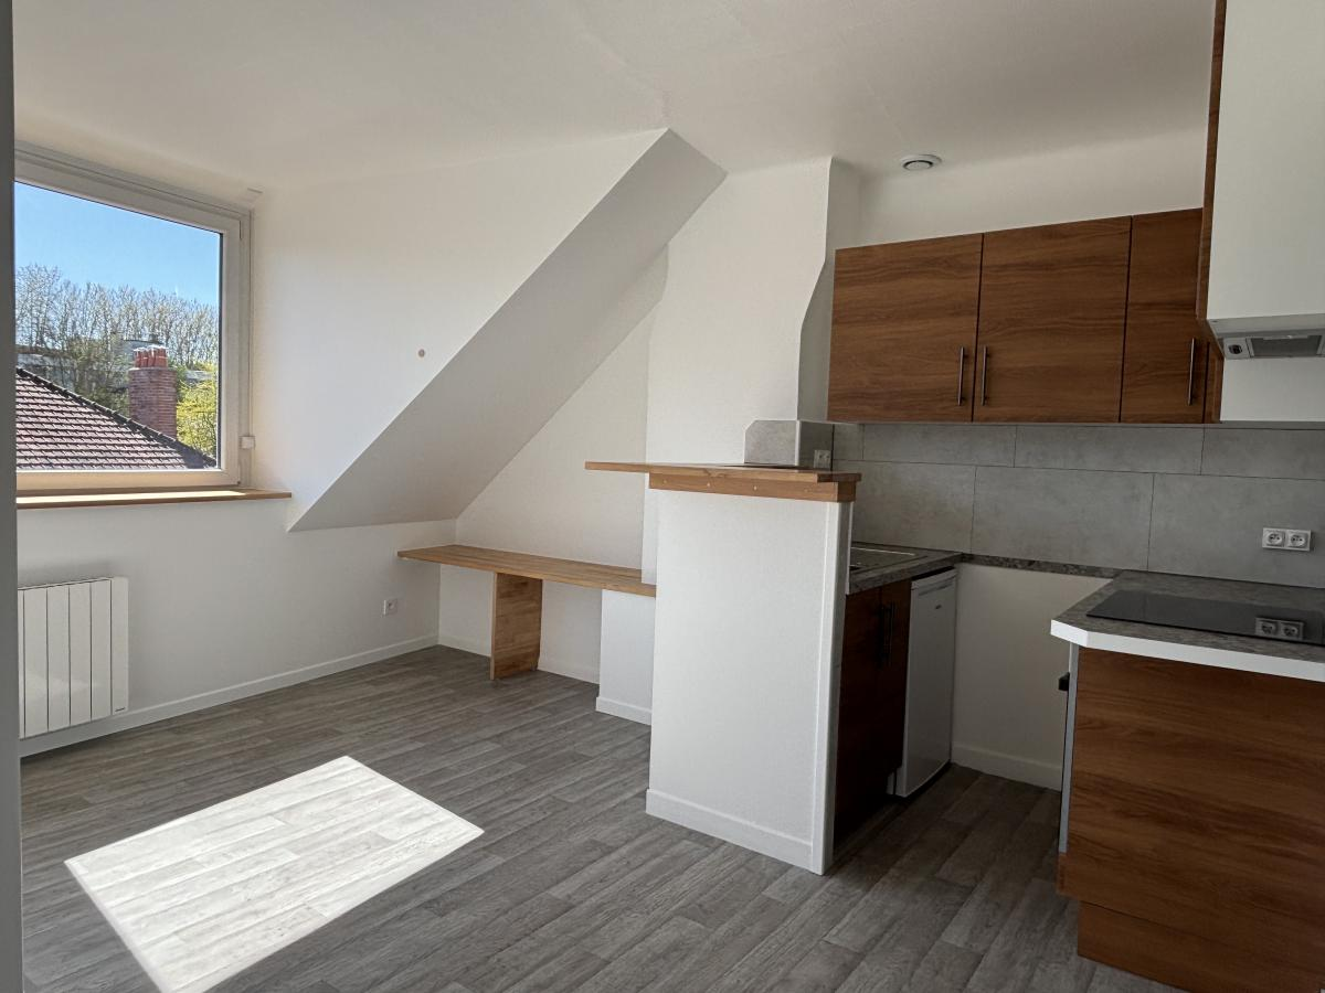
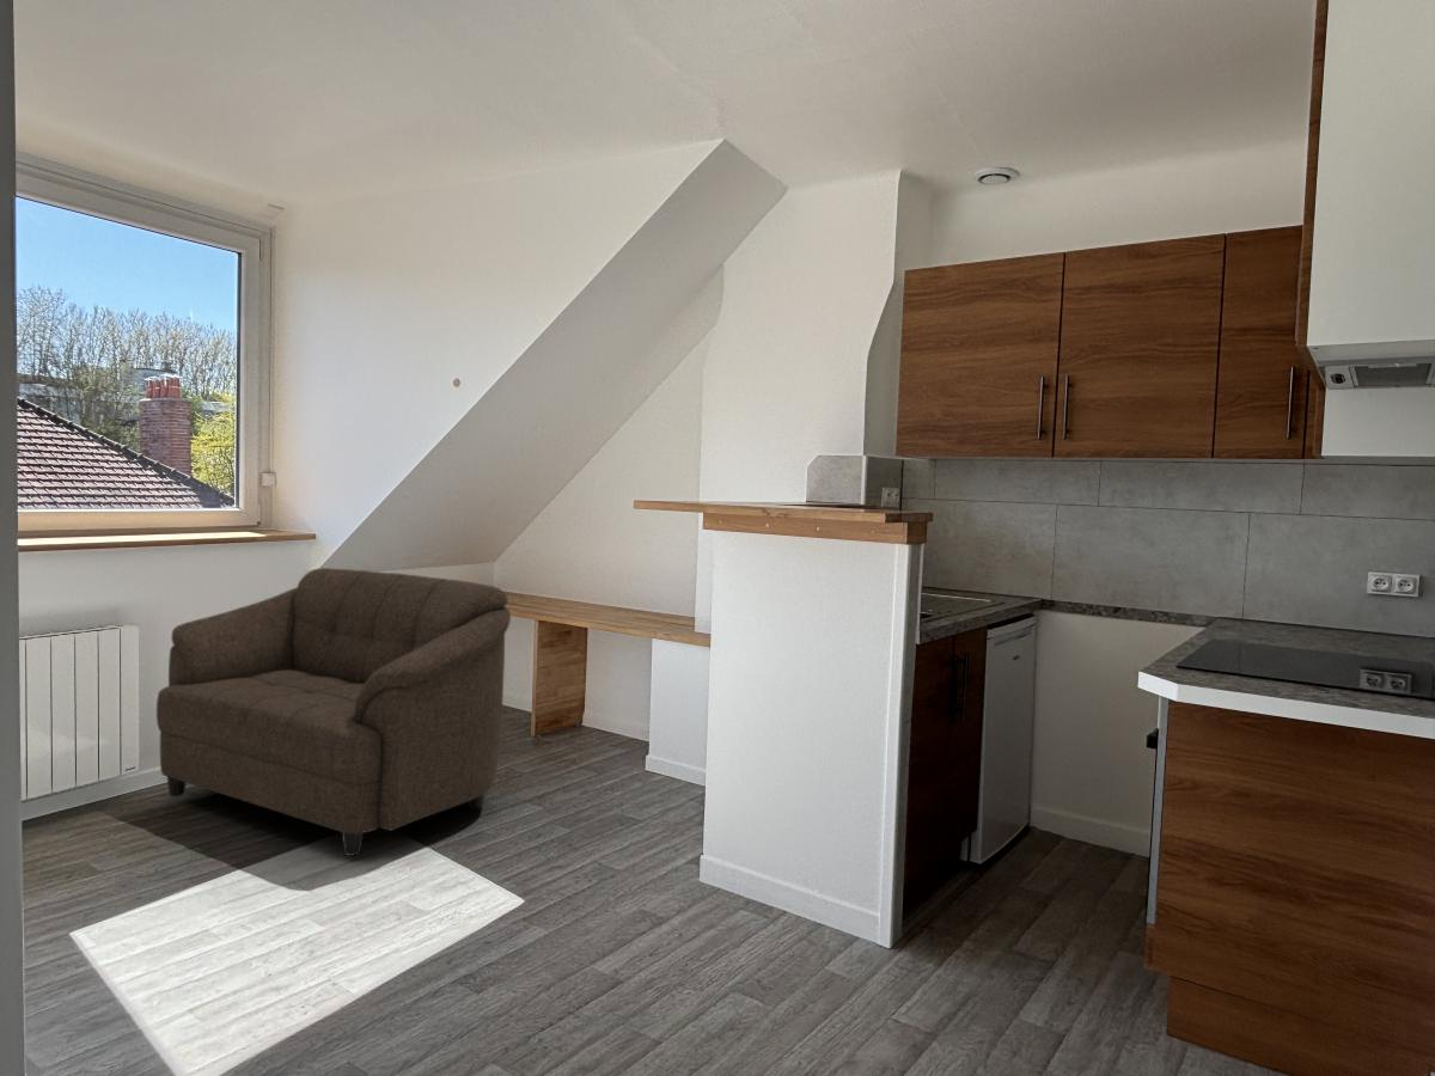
+ sofa (336, 689)
